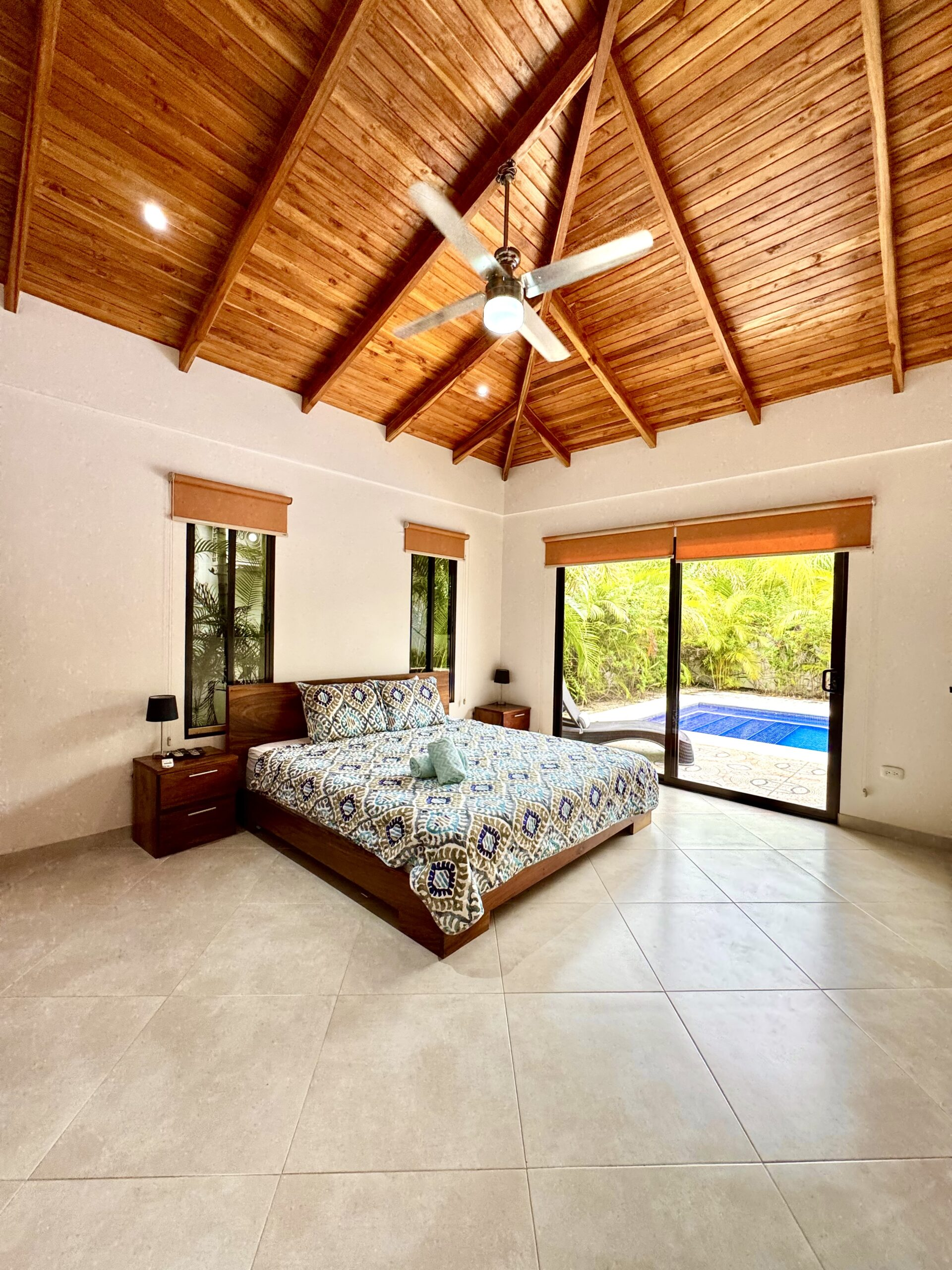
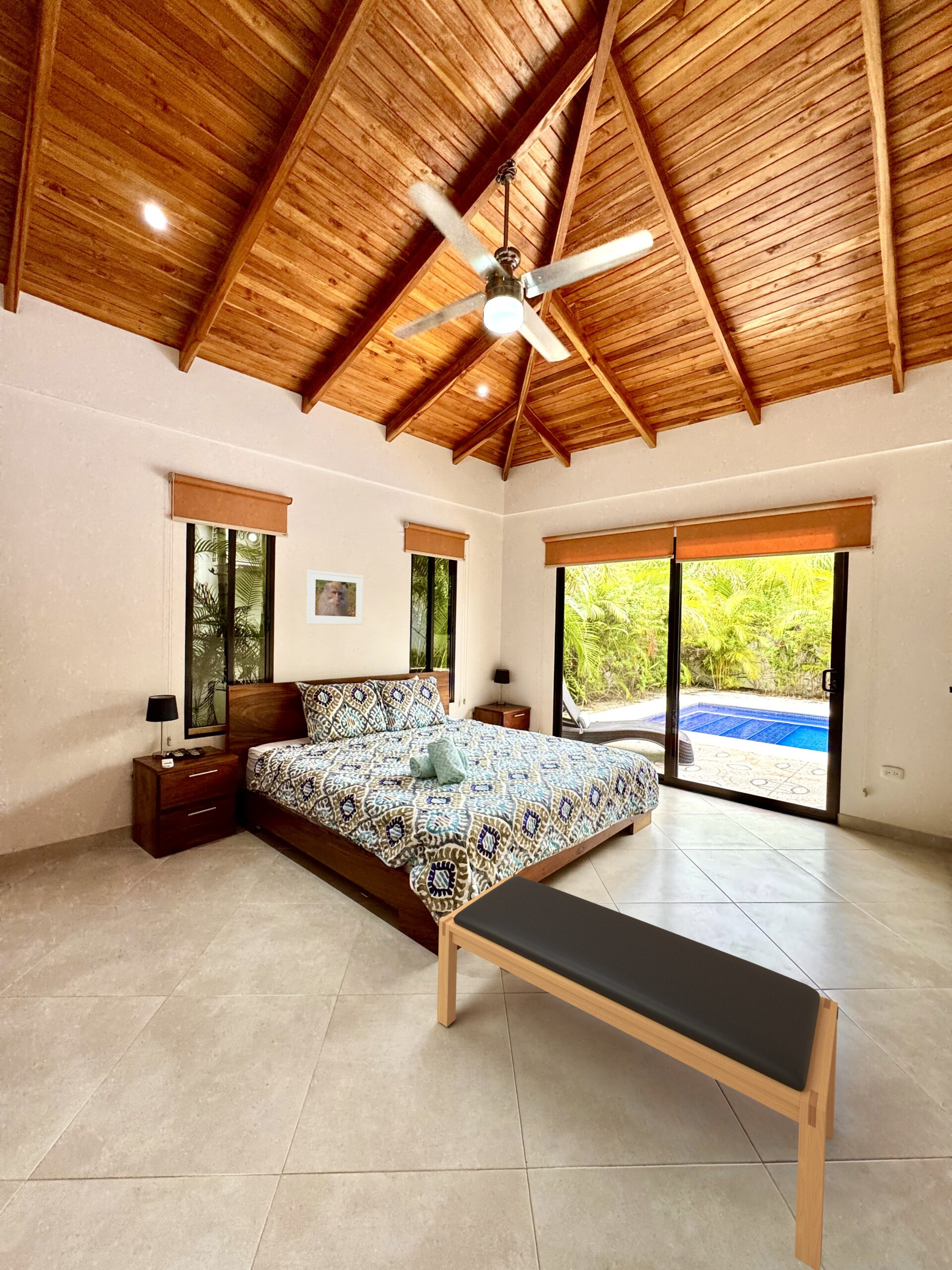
+ bench (615, 1006)
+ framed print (336, 598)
